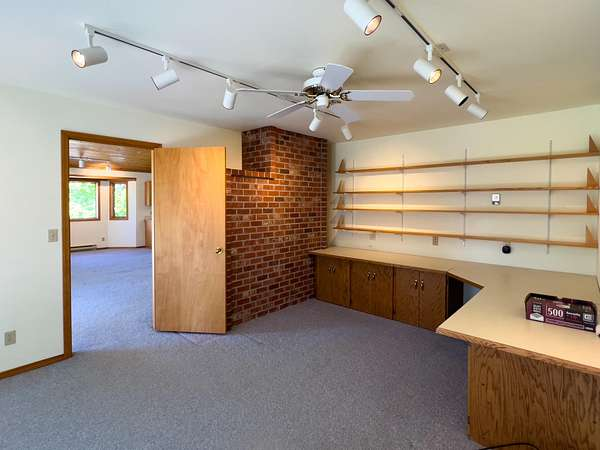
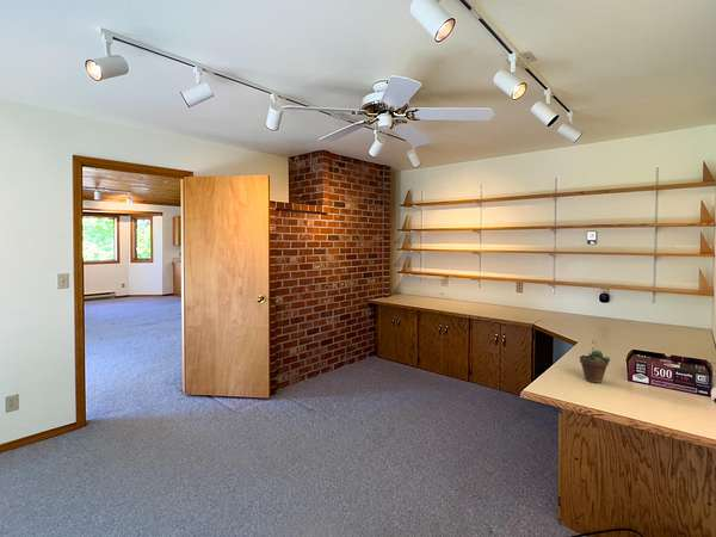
+ succulent plant (593, 360)
